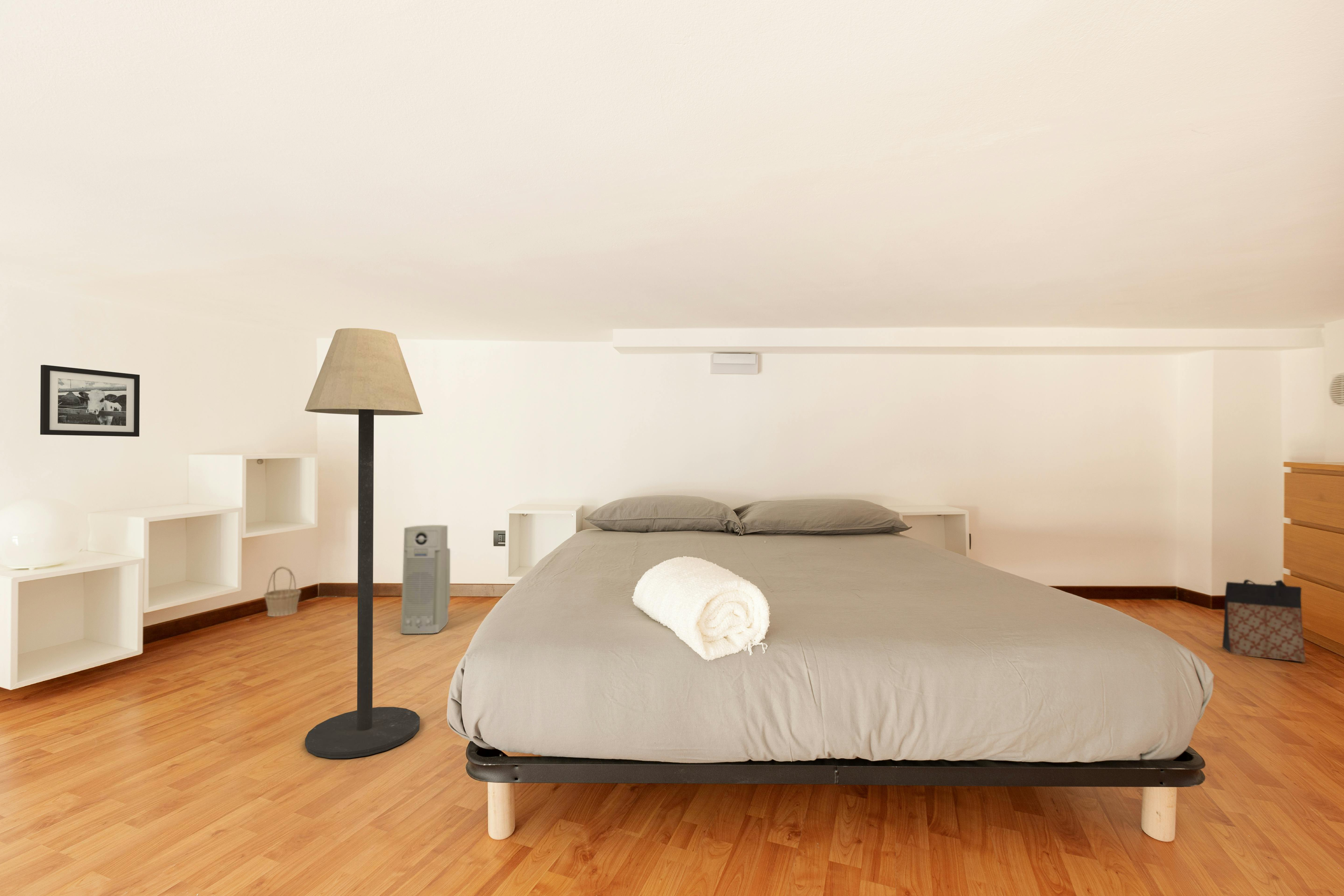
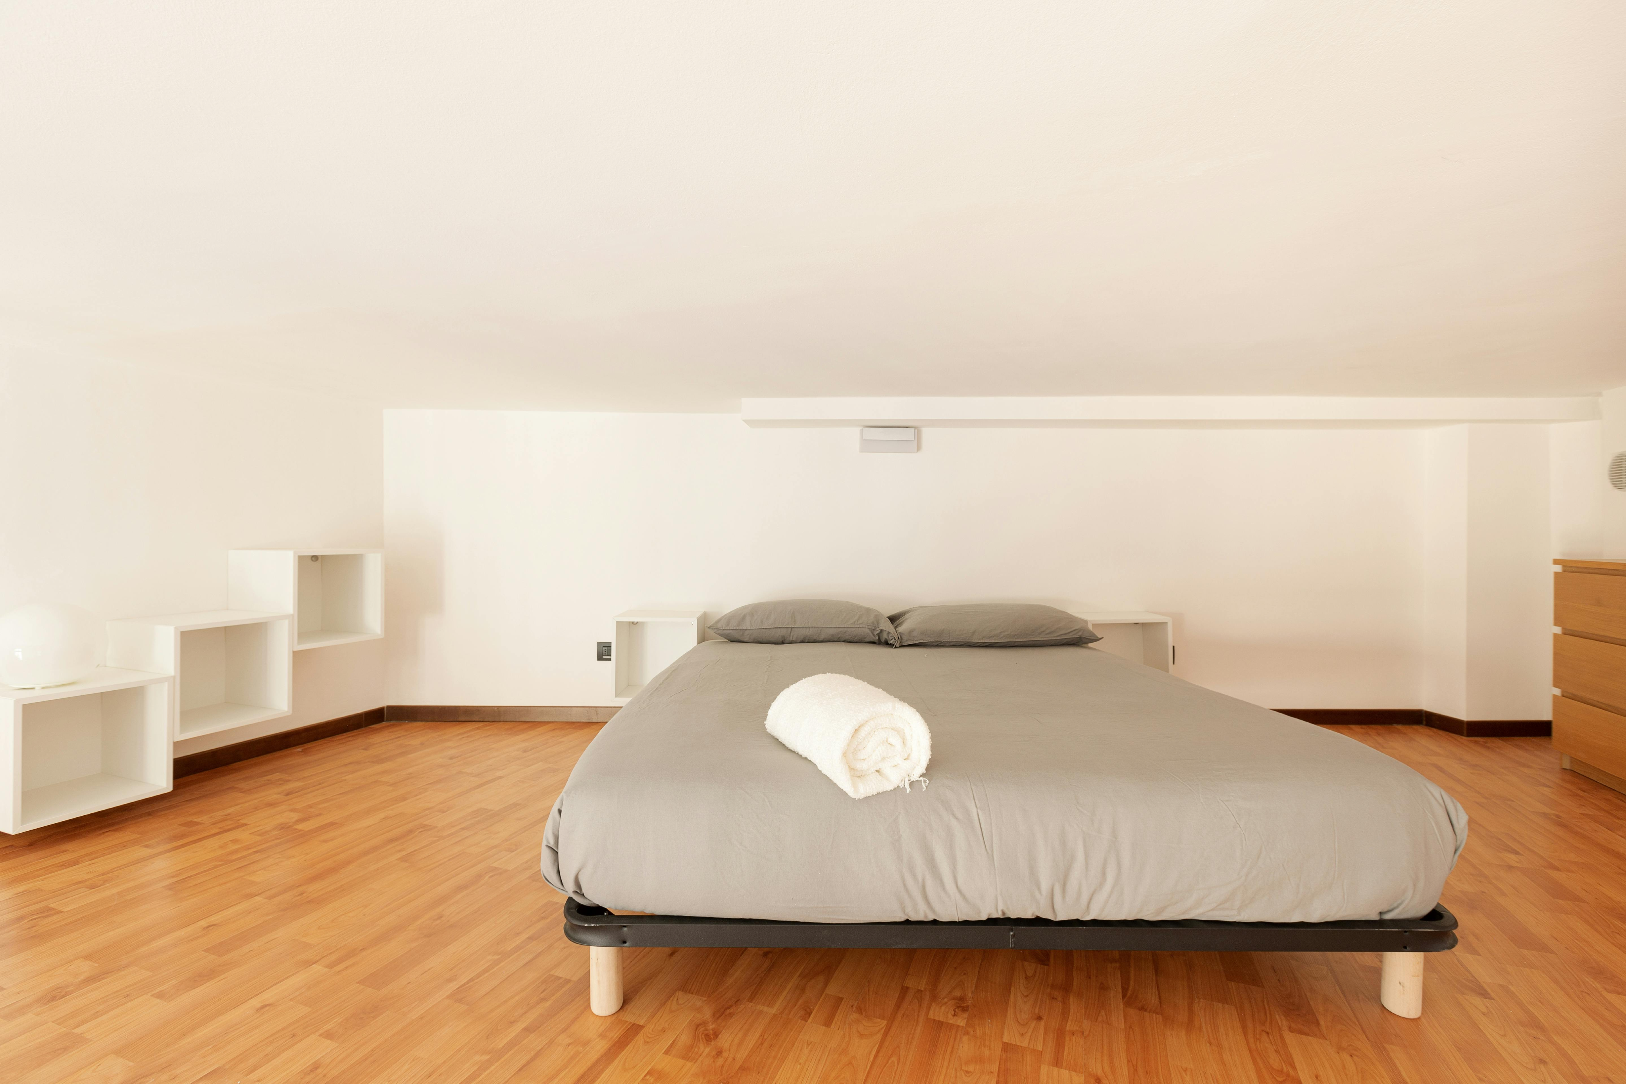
- air purifier (428, 576)
- bag (1263, 616)
- basket (283, 590)
- floor lamp (366, 533)
- picture frame (93, 403)
